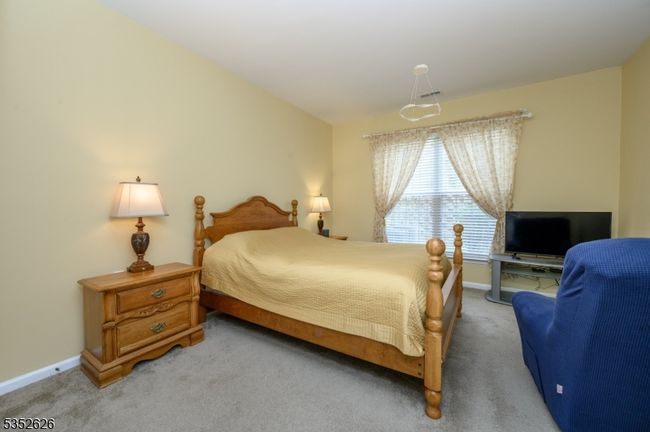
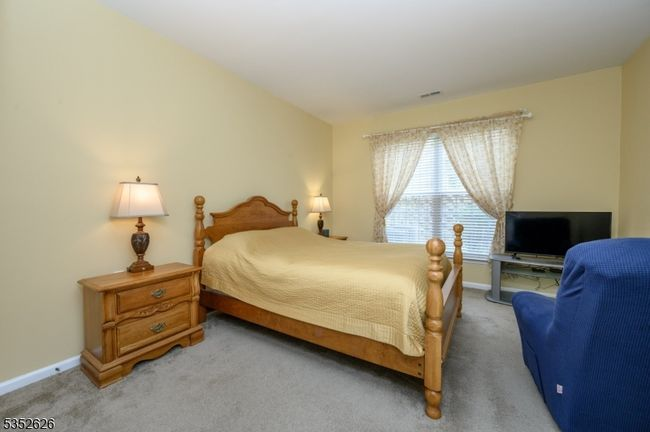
- ceiling light (416, 89)
